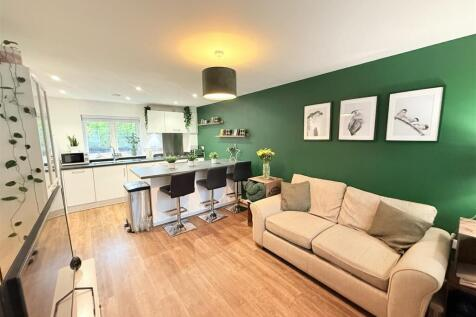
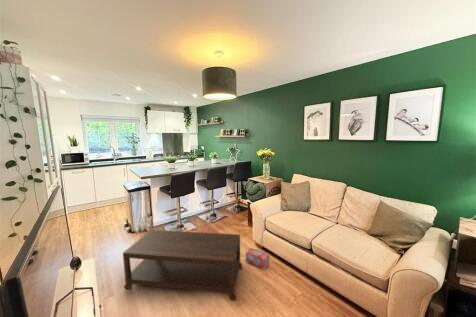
+ box (257, 257)
+ coffee table (186, 260)
